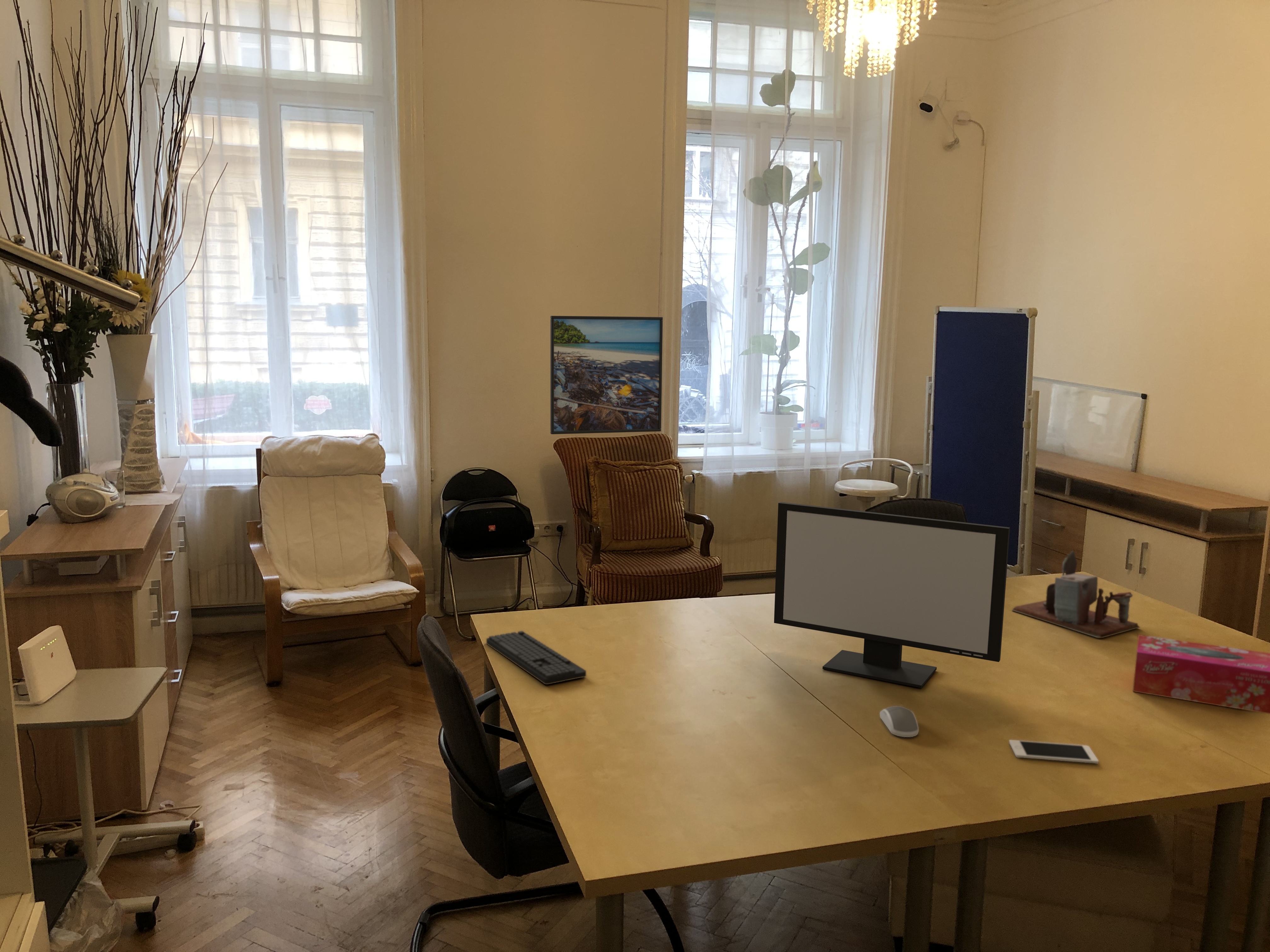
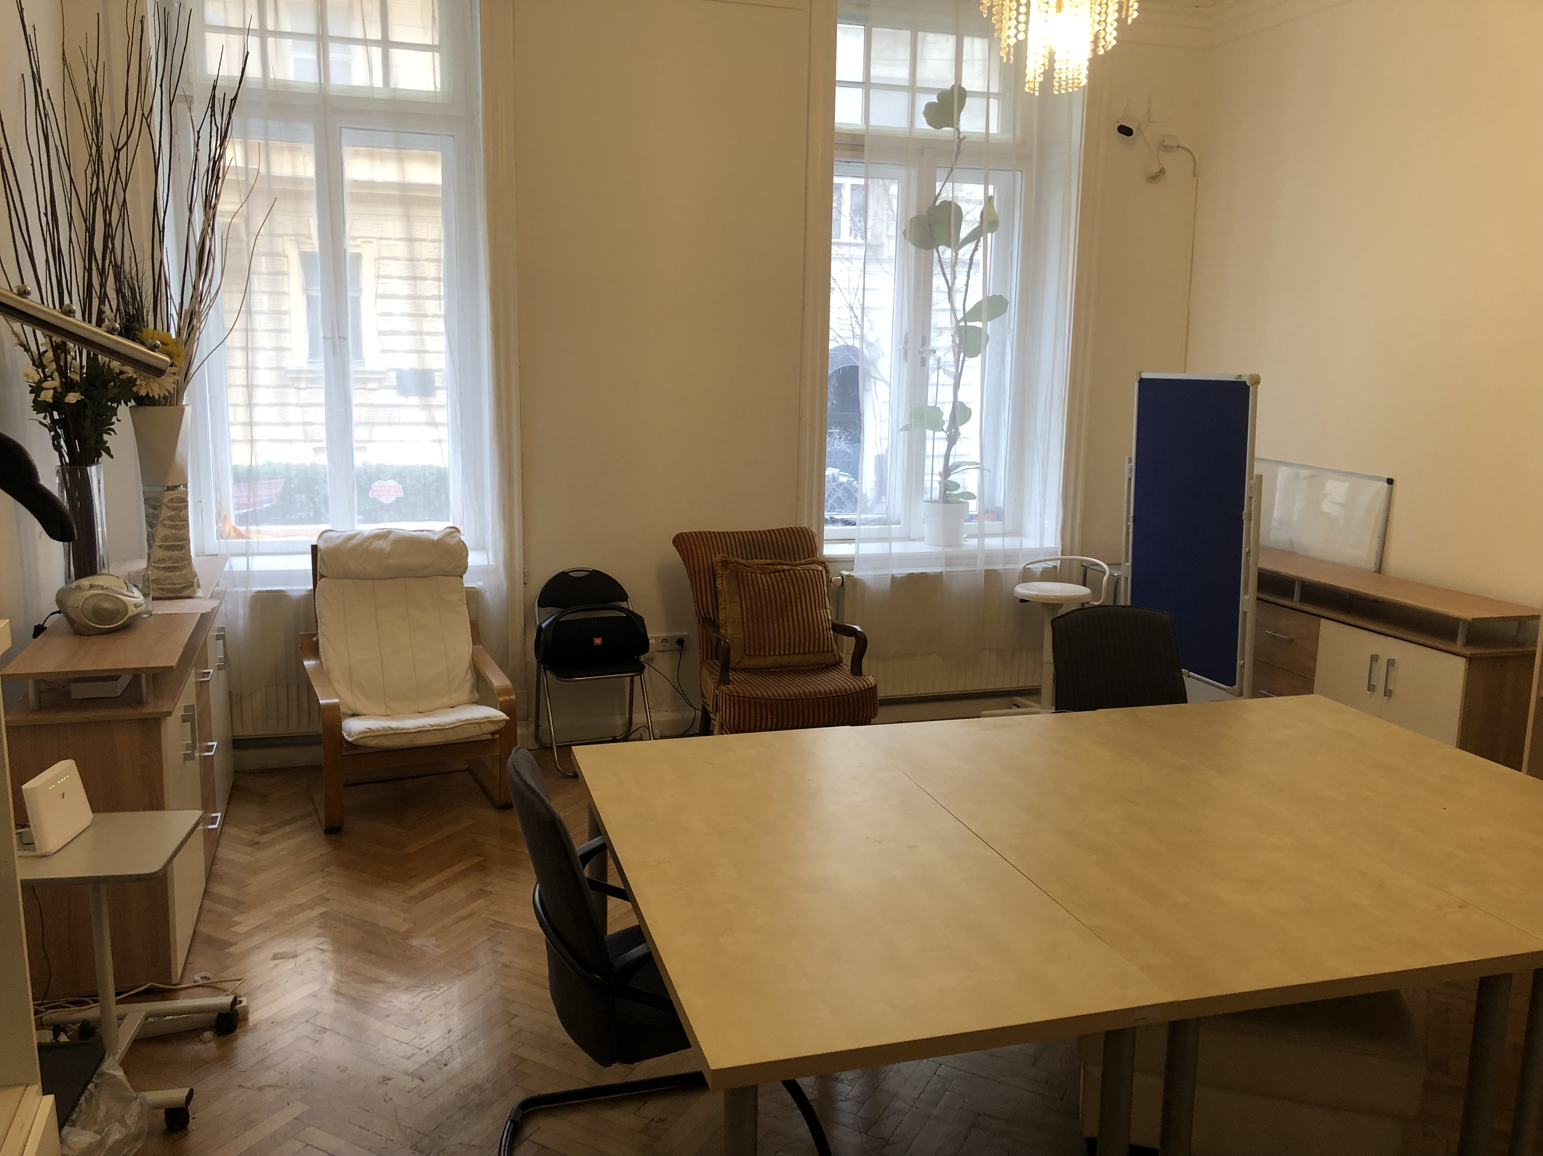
- keyboard (534, 655)
- computer mouse (900, 717)
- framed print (607, 375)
- tissue box (1202, 672)
- computer monitor (884, 593)
- desk organizer (1077, 587)
- cell phone (1053, 751)
